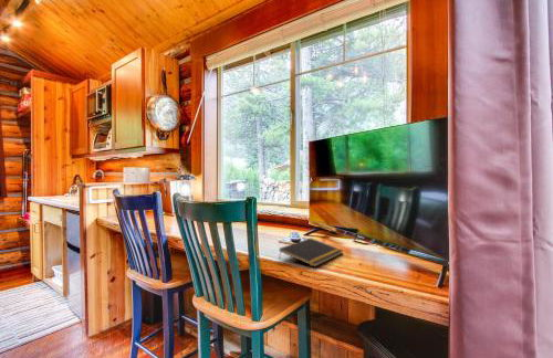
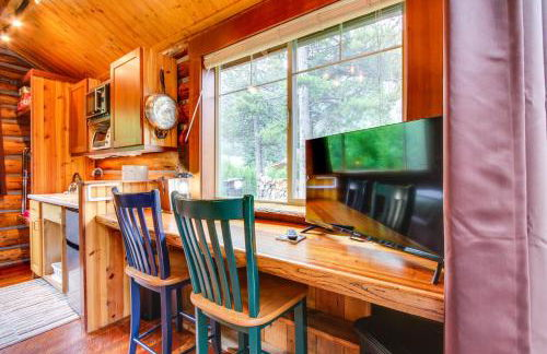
- notepad (312, 250)
